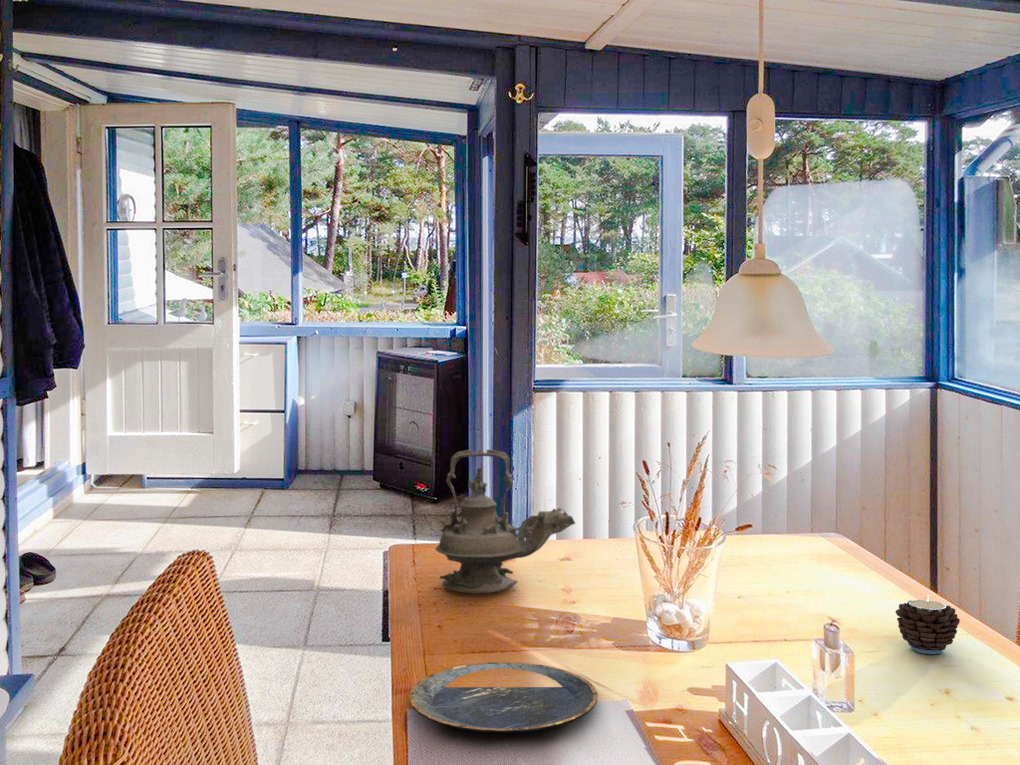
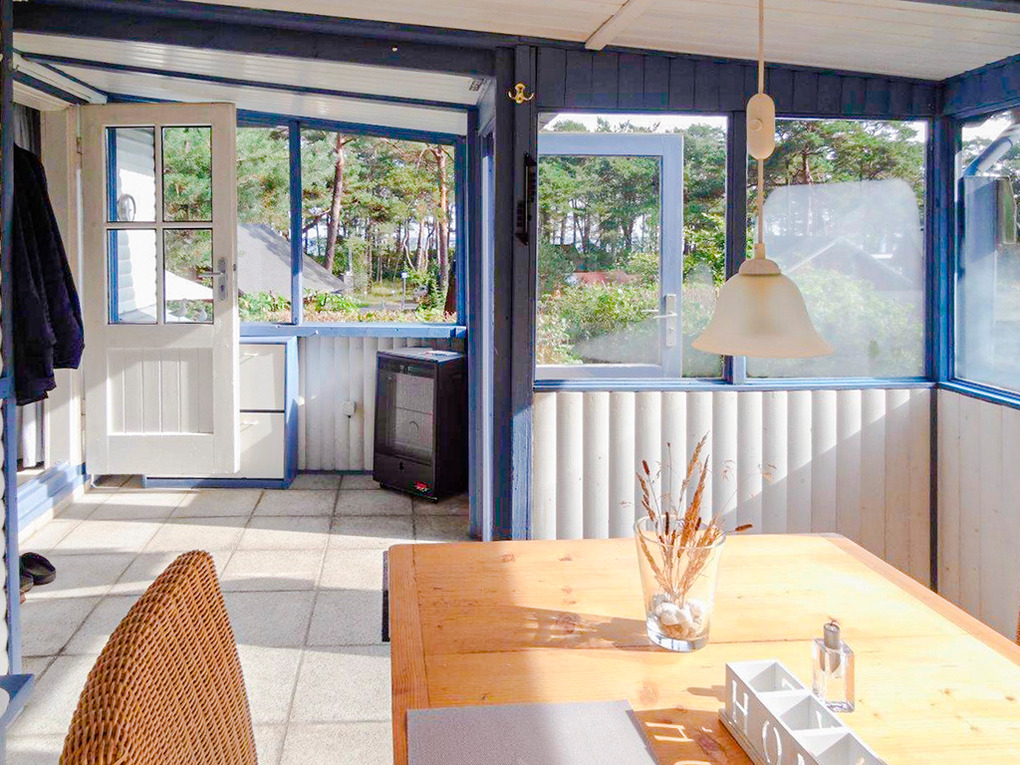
- plate (503, 697)
- teapot (505, 518)
- candle (926, 621)
